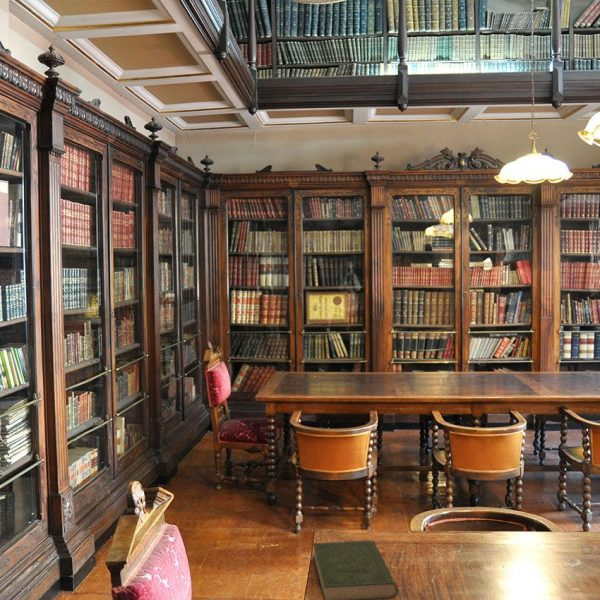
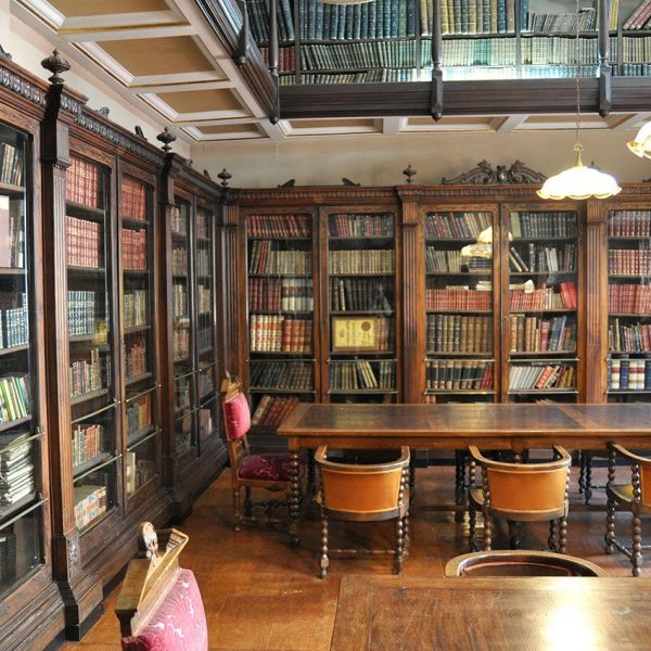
- book (352, 568)
